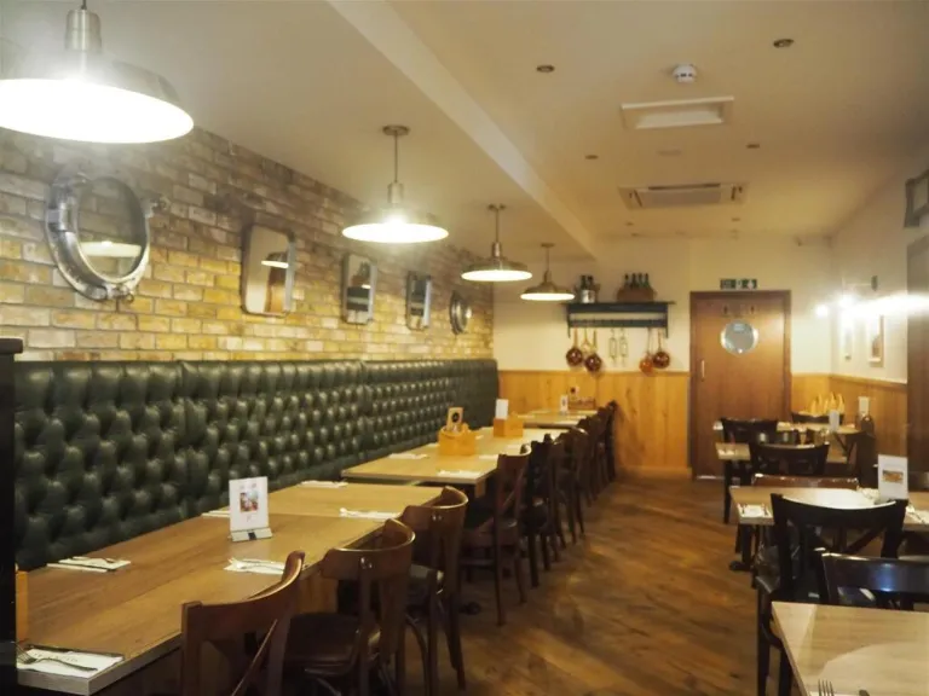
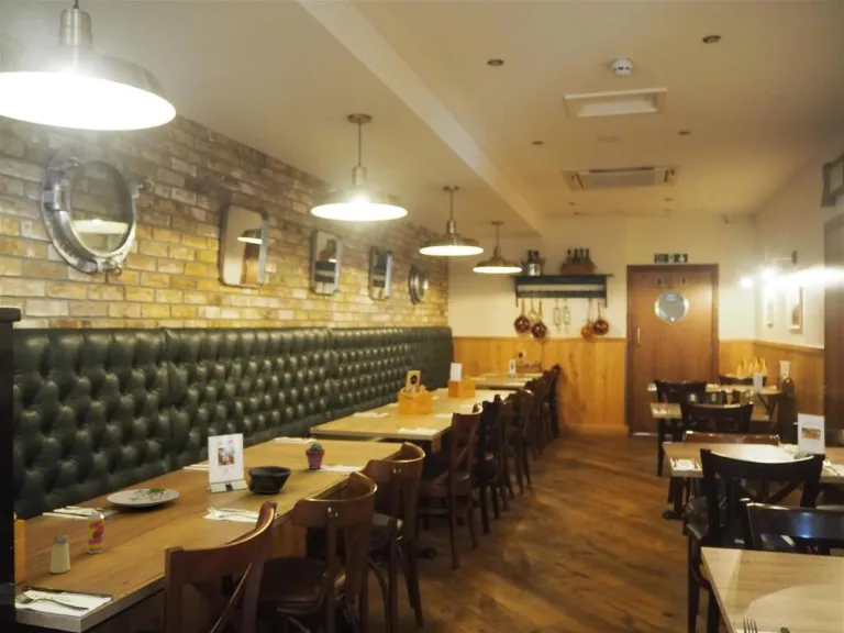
+ bowl (269, 480)
+ saltshaker (59, 553)
+ beverage can (96, 531)
+ plate (143, 500)
+ potted succulent (314, 455)
